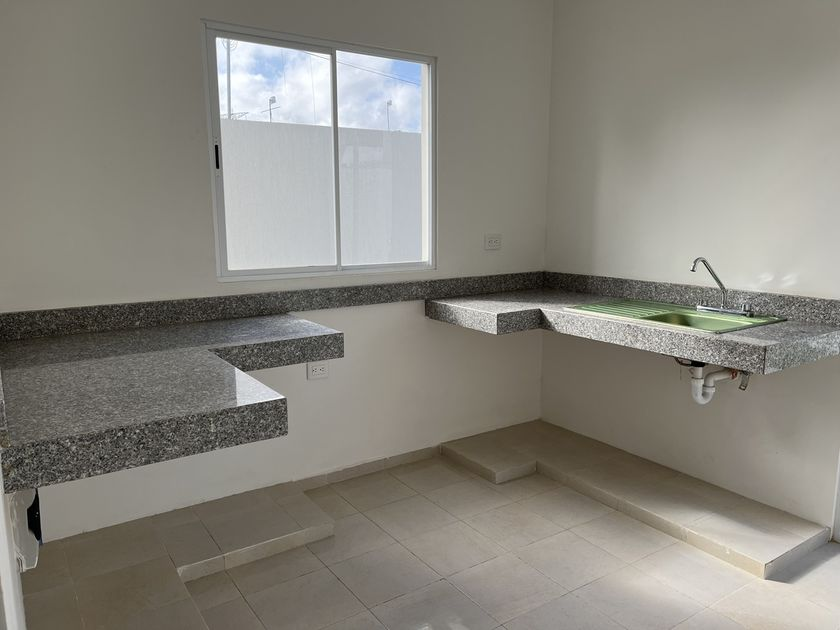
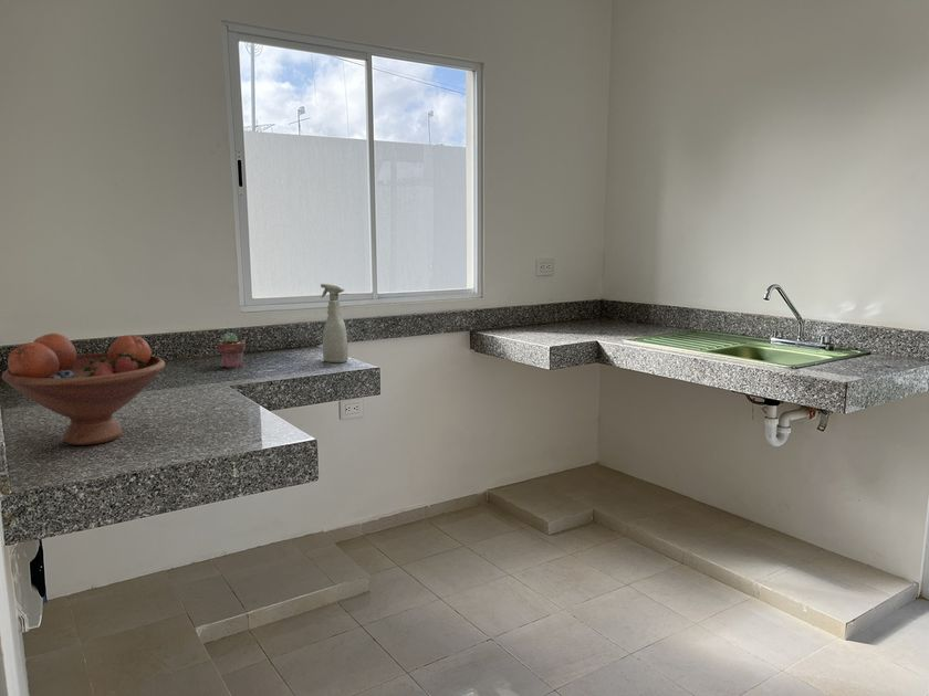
+ potted succulent (231, 349)
+ fruit bowl (88, 388)
+ spray bottle (334, 323)
